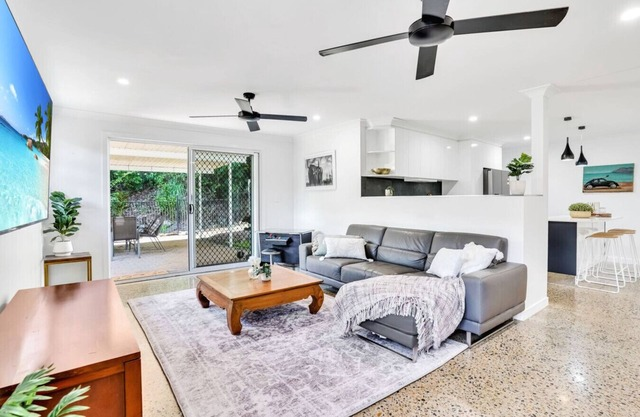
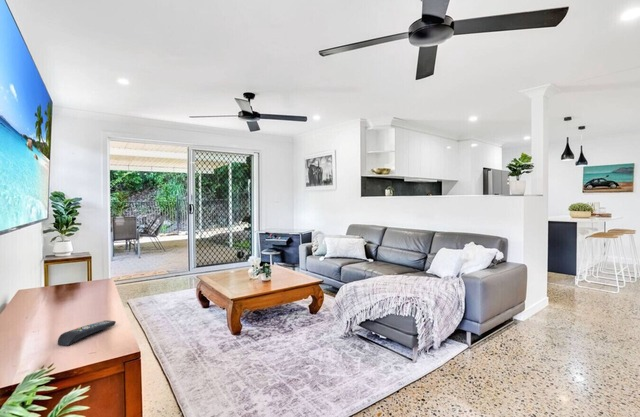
+ remote control (88, 330)
